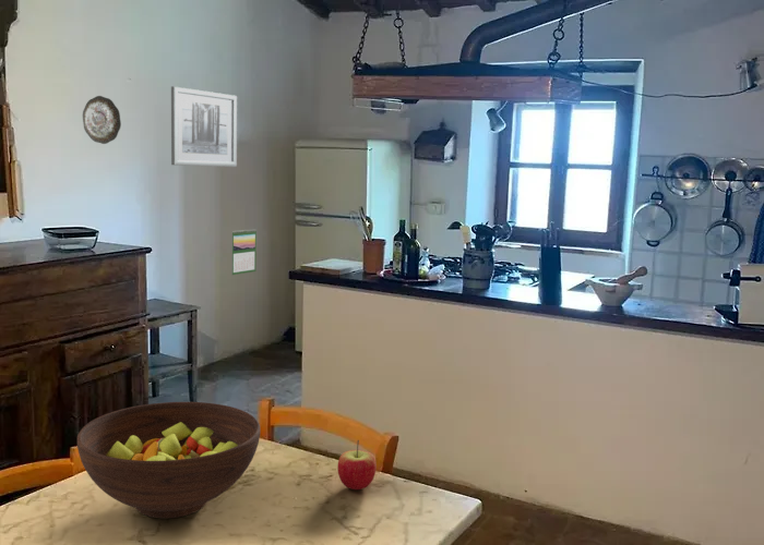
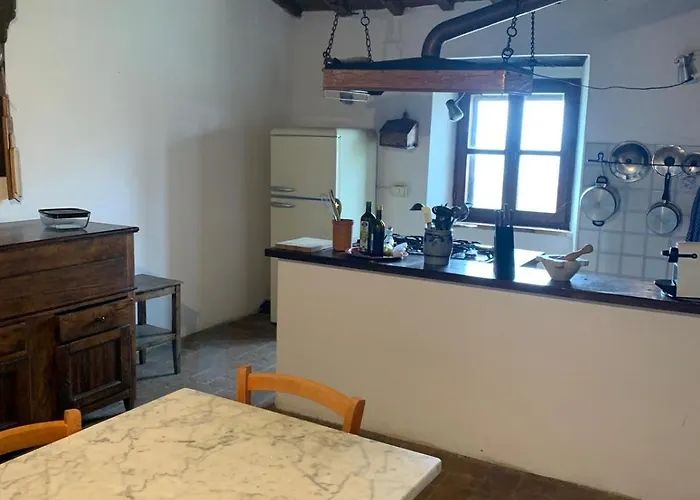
- apple (357, 464)
- calendar (243, 251)
- wall art (205, 129)
- fruit bowl (171, 467)
- decorative plate (100, 120)
